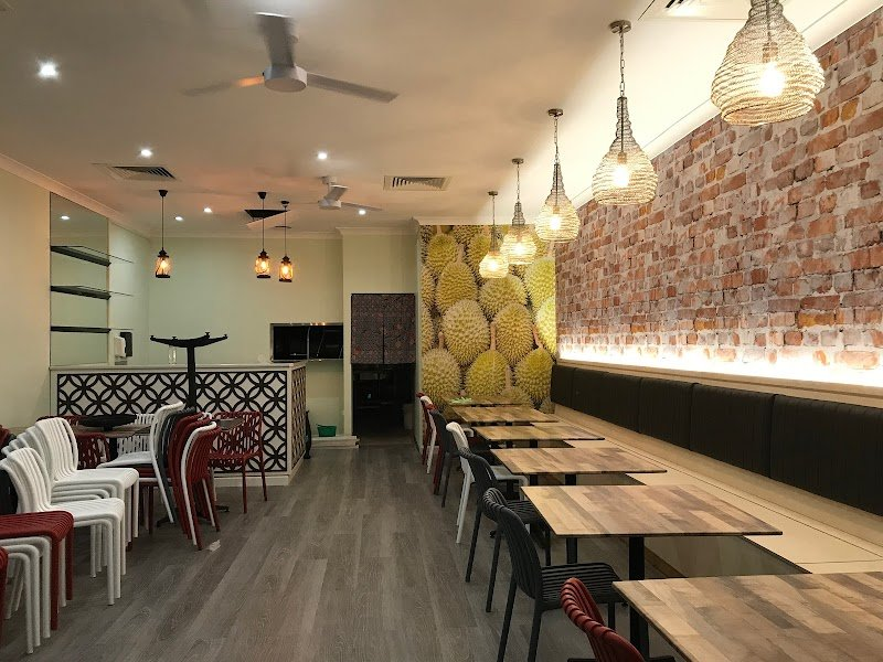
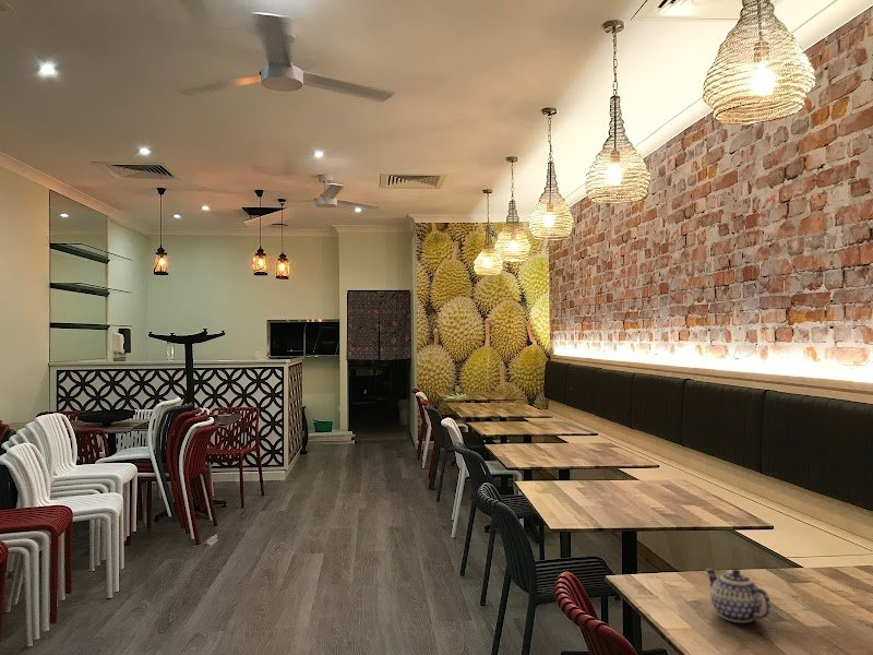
+ teapot (736, 593)
